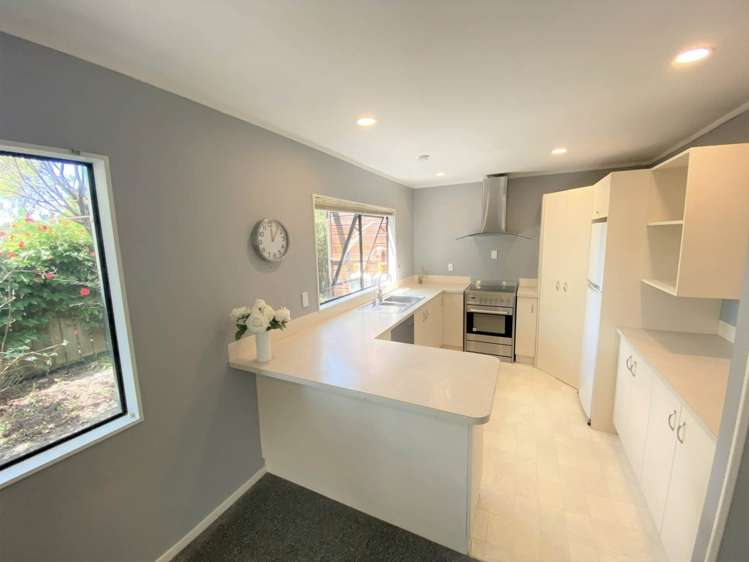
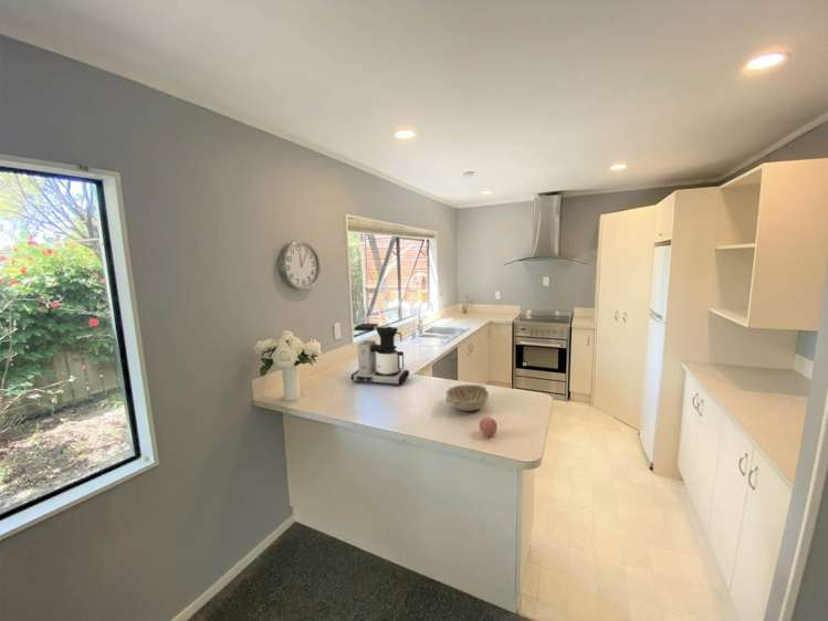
+ apple (488, 425)
+ coffee maker (379, 352)
+ decorative bowl (467, 399)
